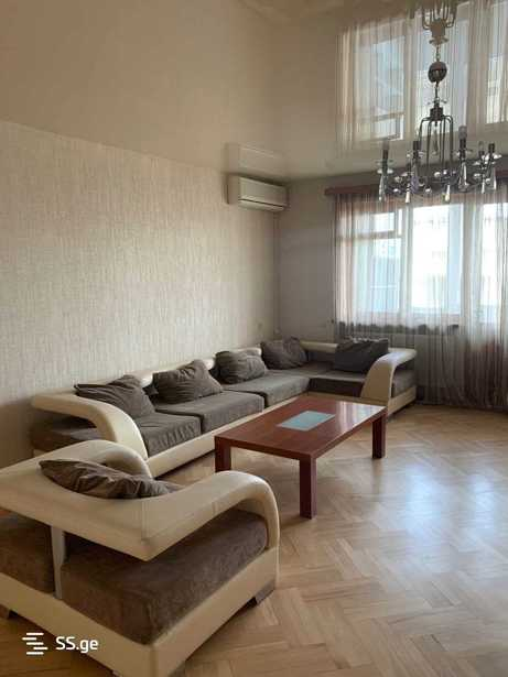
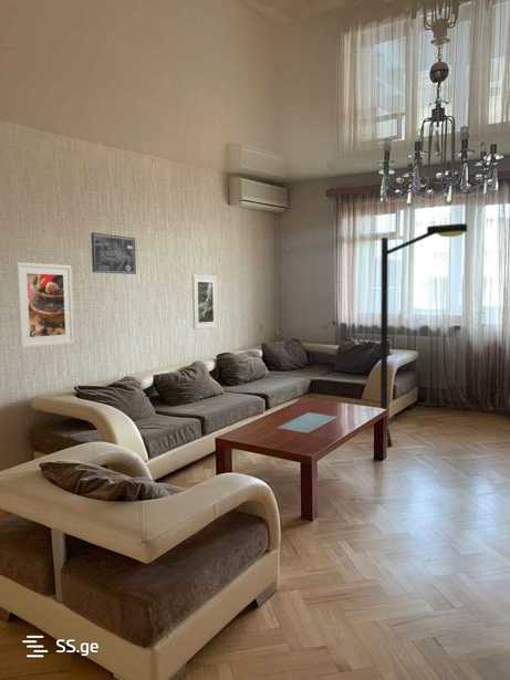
+ wall art (114, 254)
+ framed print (46, 304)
+ floor lamp (386, 339)
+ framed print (205, 302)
